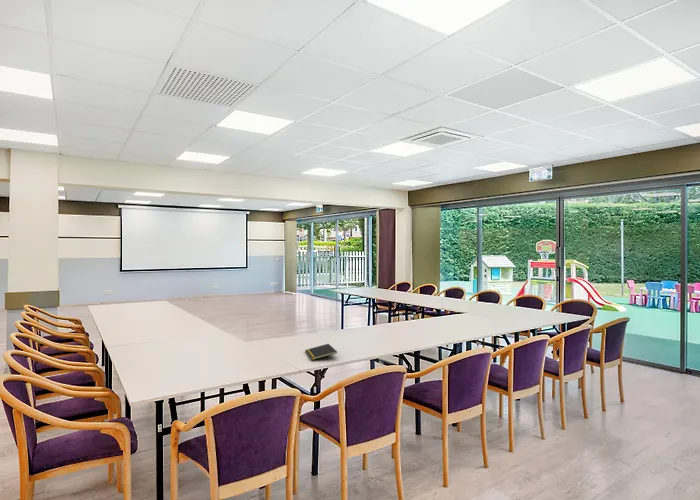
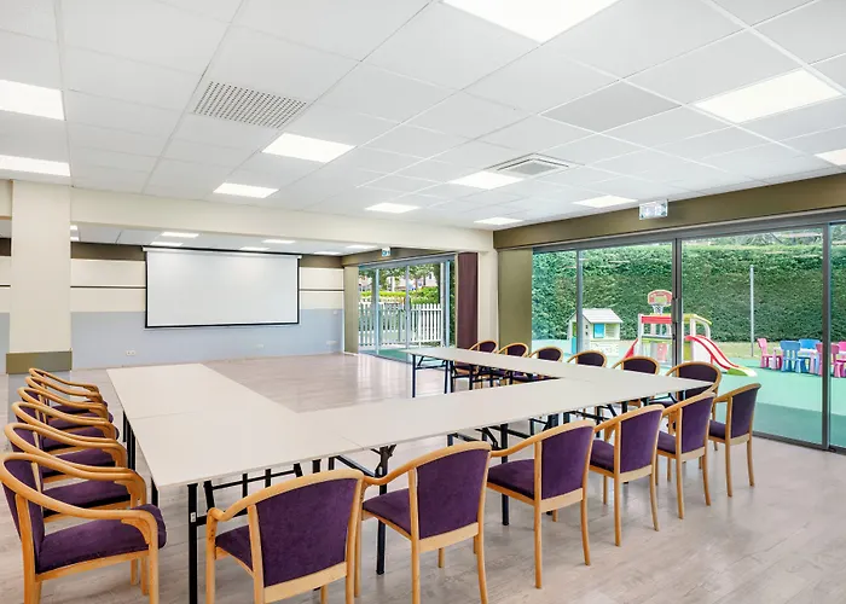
- notepad (320, 351)
